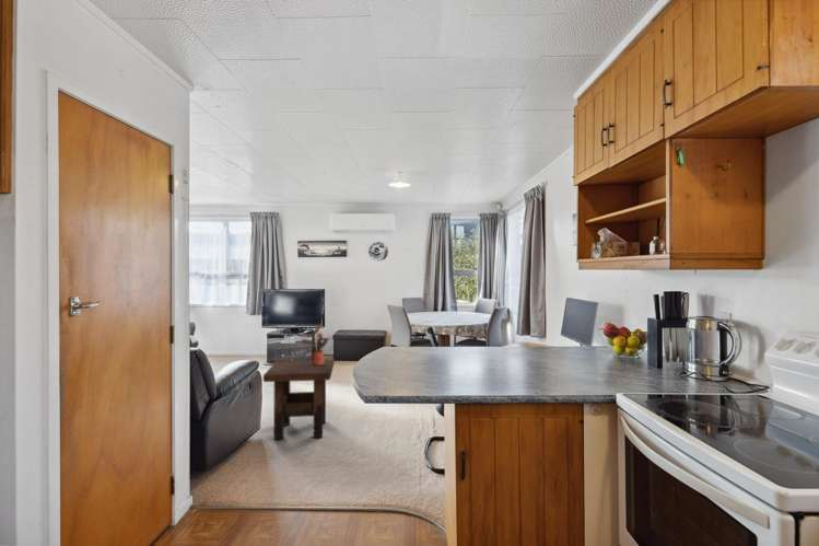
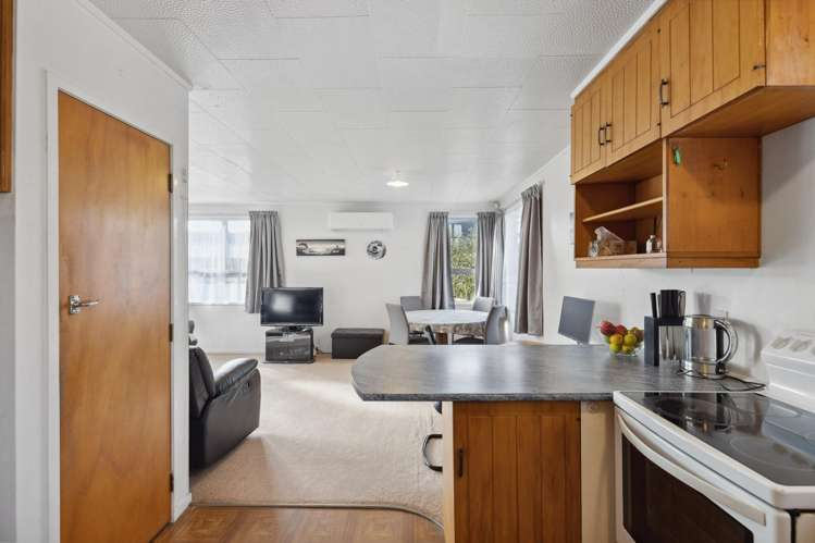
- side table (301, 397)
- potted plant (314, 345)
